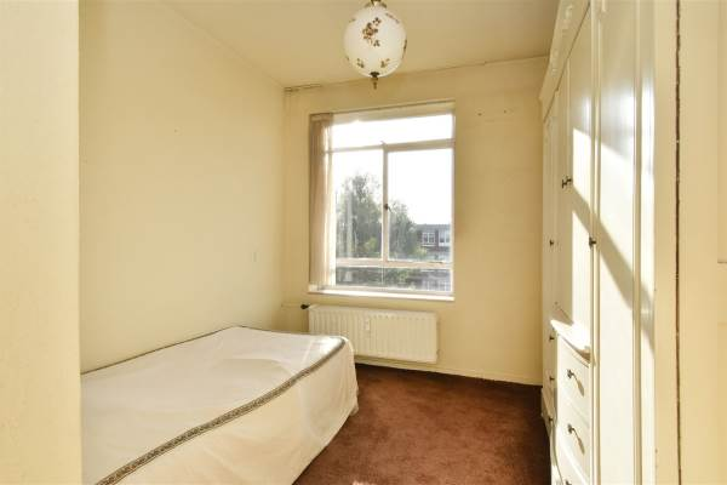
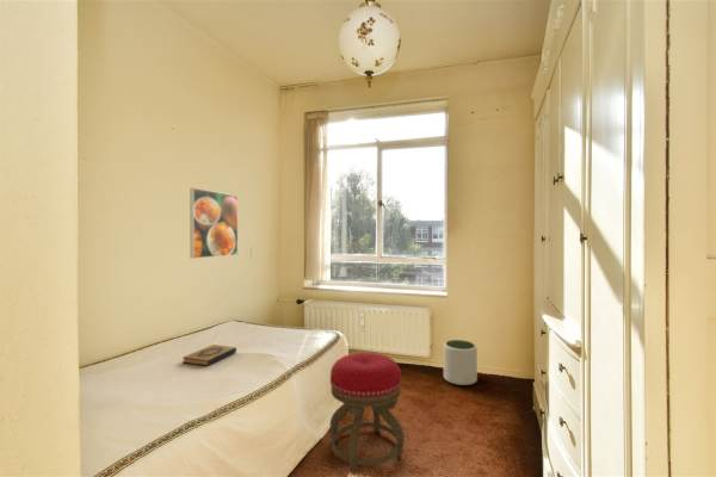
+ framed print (216, 224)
+ stool (365, 404)
+ plant pot (459, 361)
+ hardback book (210, 354)
